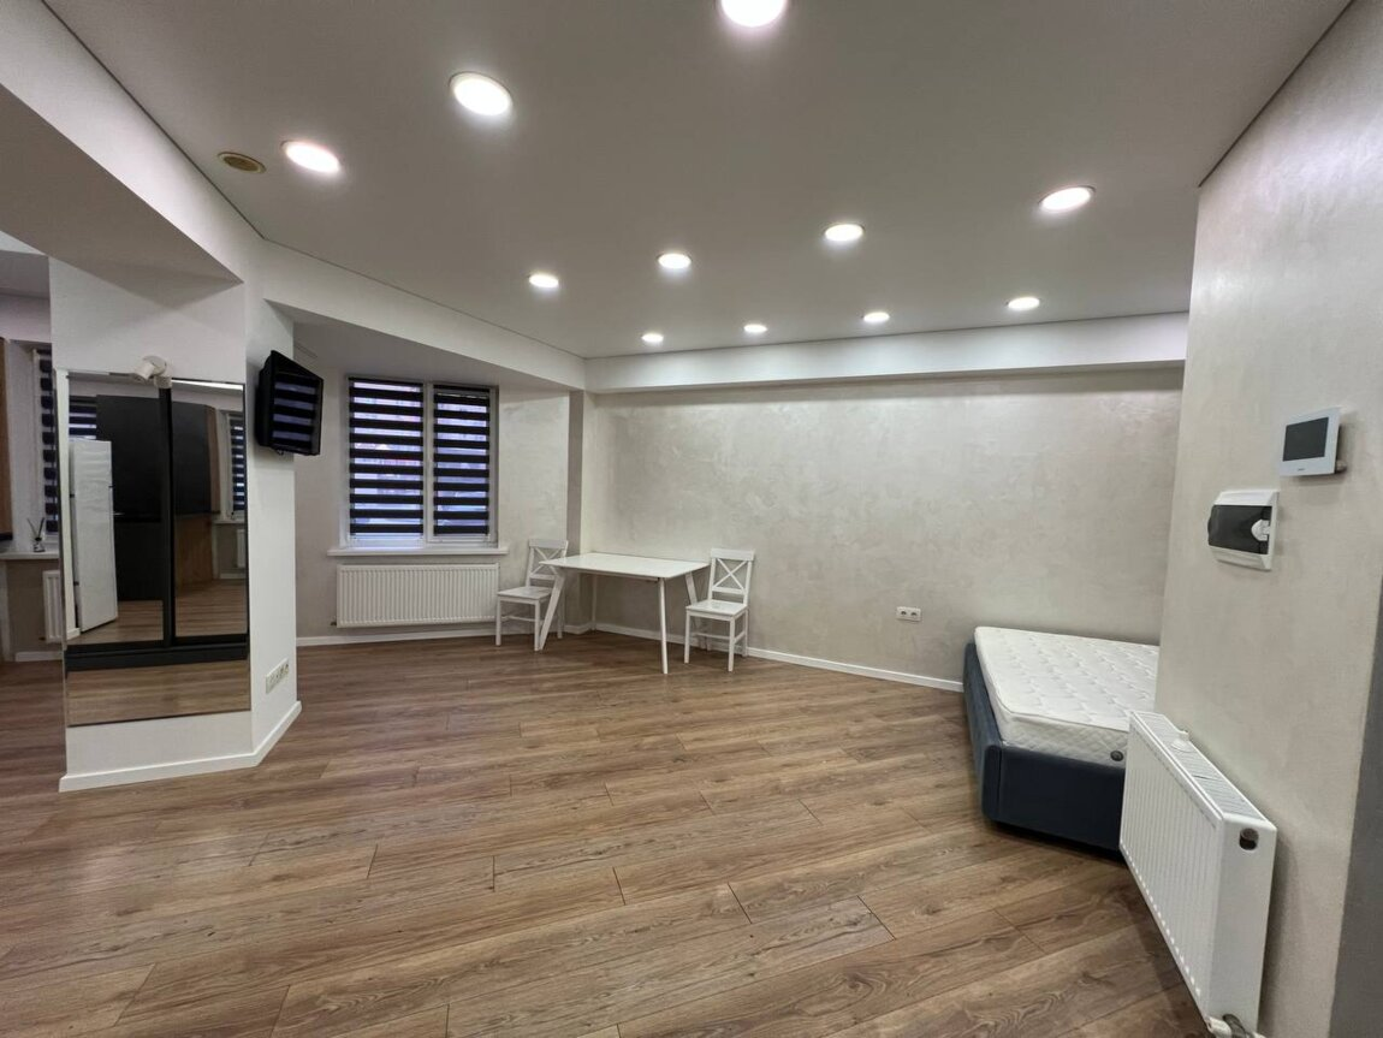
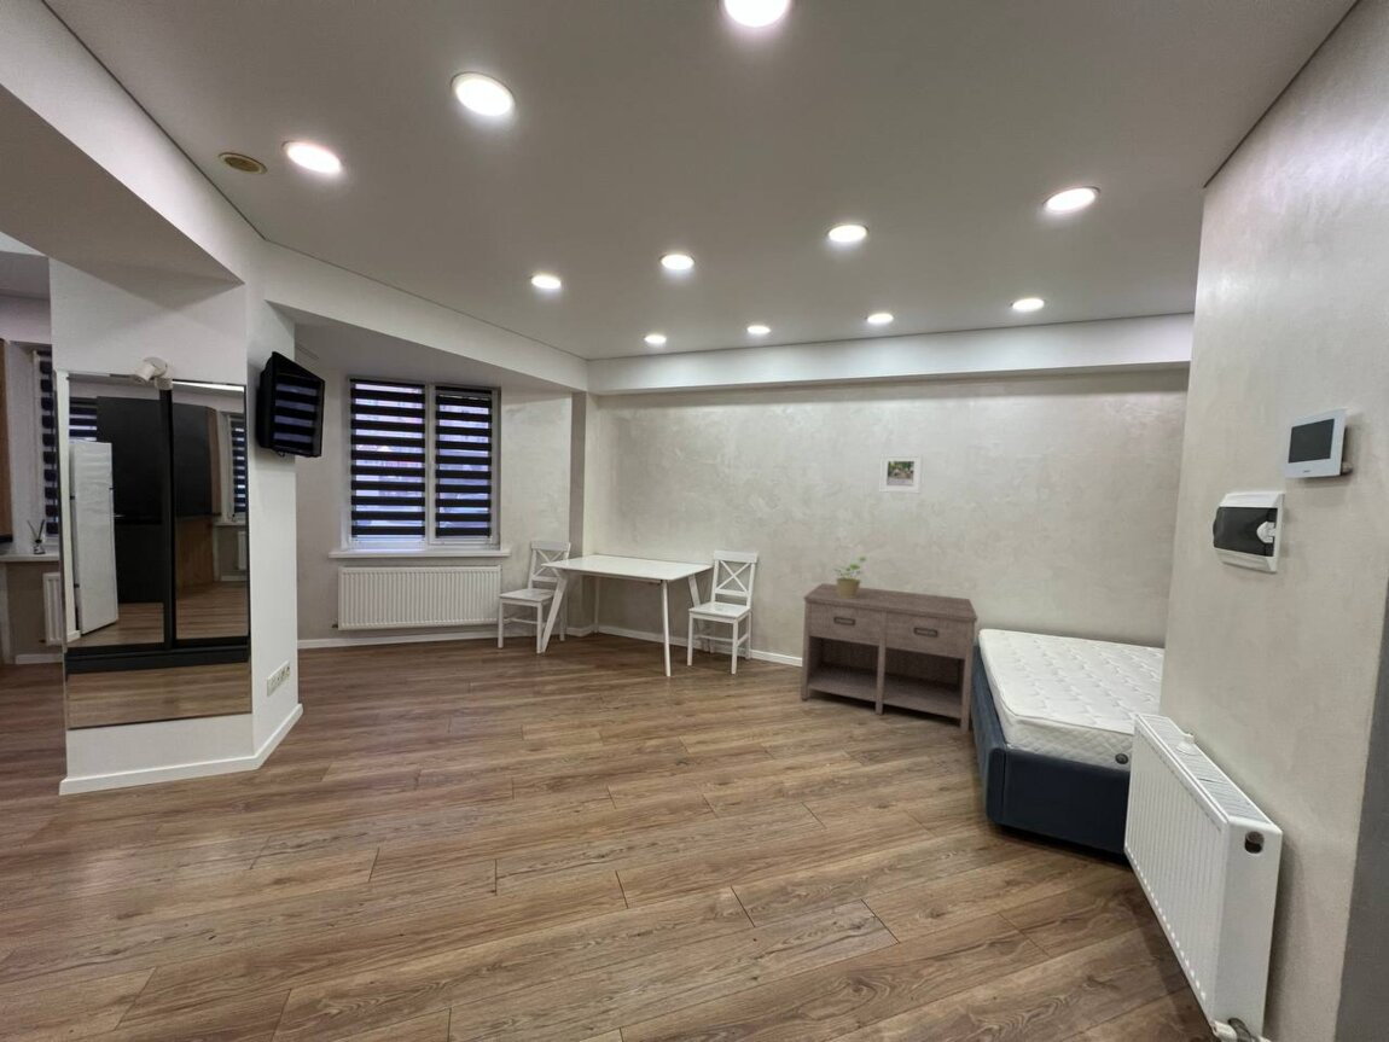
+ nightstand (885, 647)
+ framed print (900, 473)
+ potted plant (848, 576)
